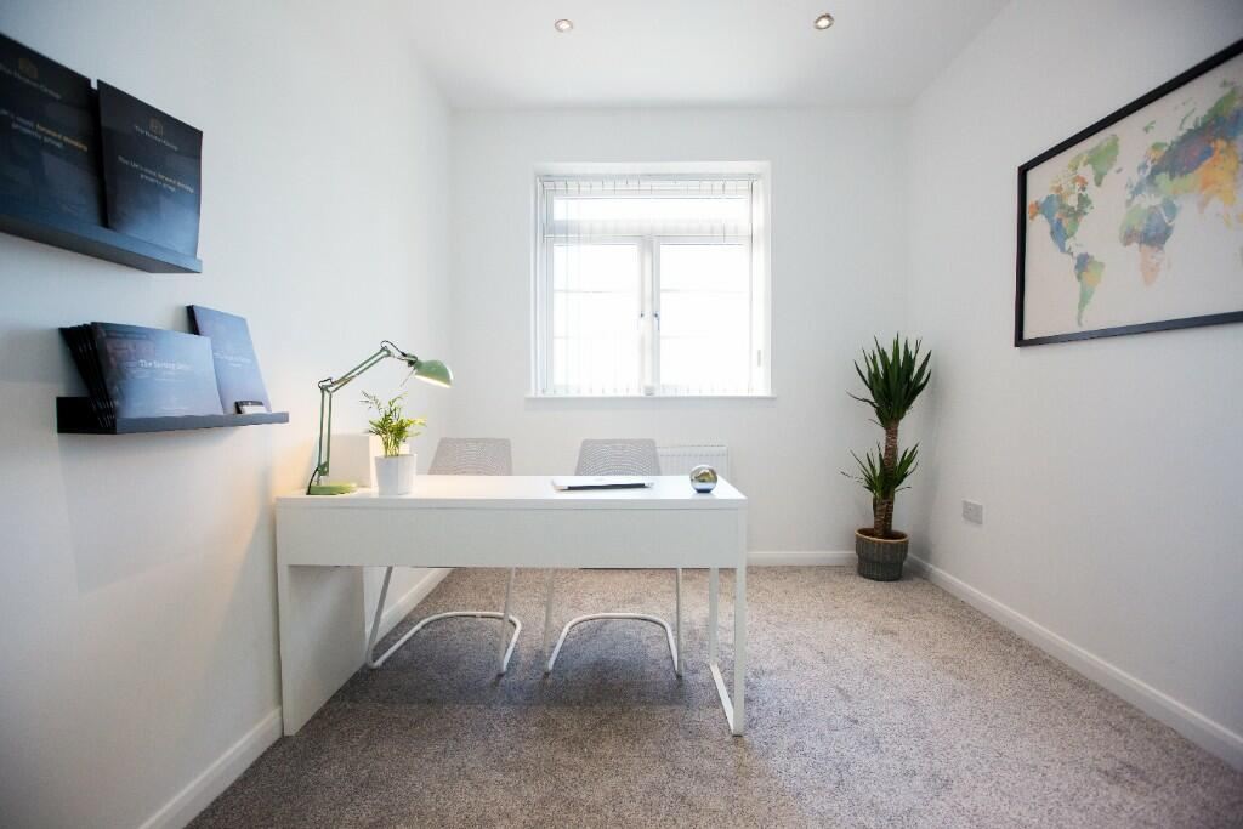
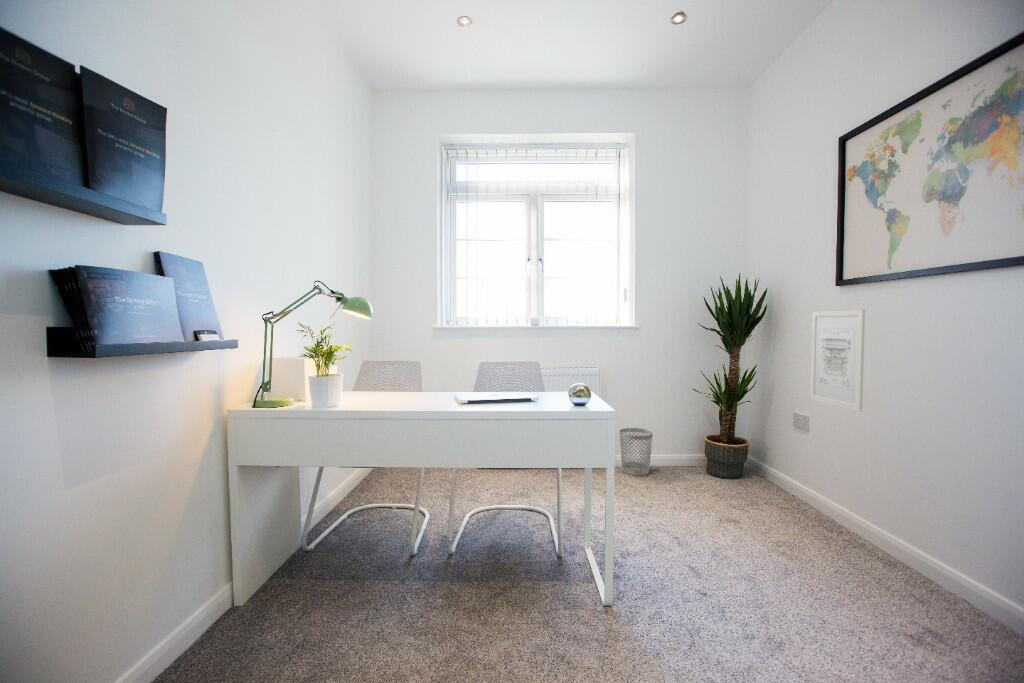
+ wastebasket (635, 451)
+ wall art (835, 358)
